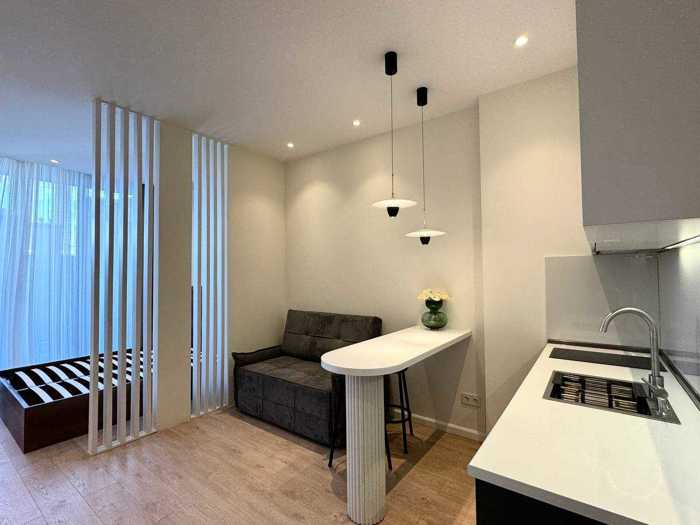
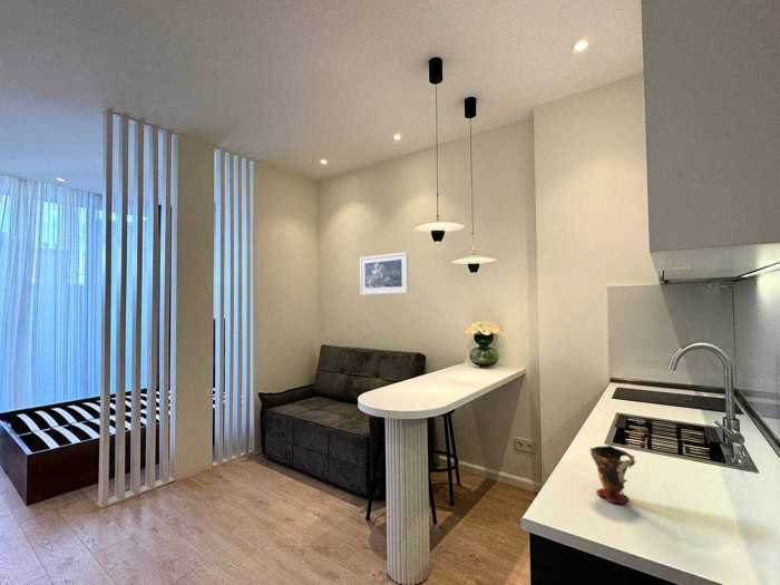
+ cup (612, 474)
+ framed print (382, 274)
